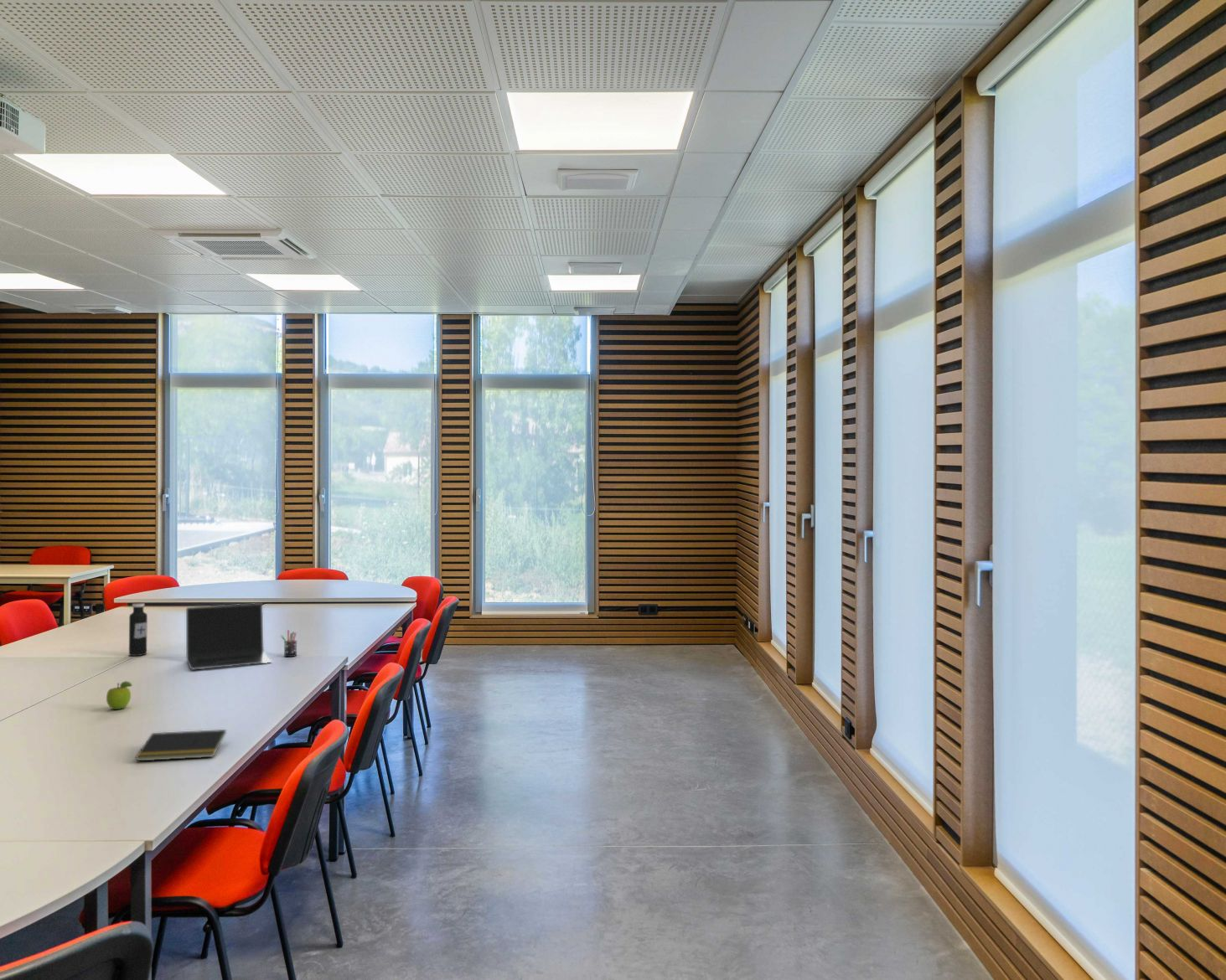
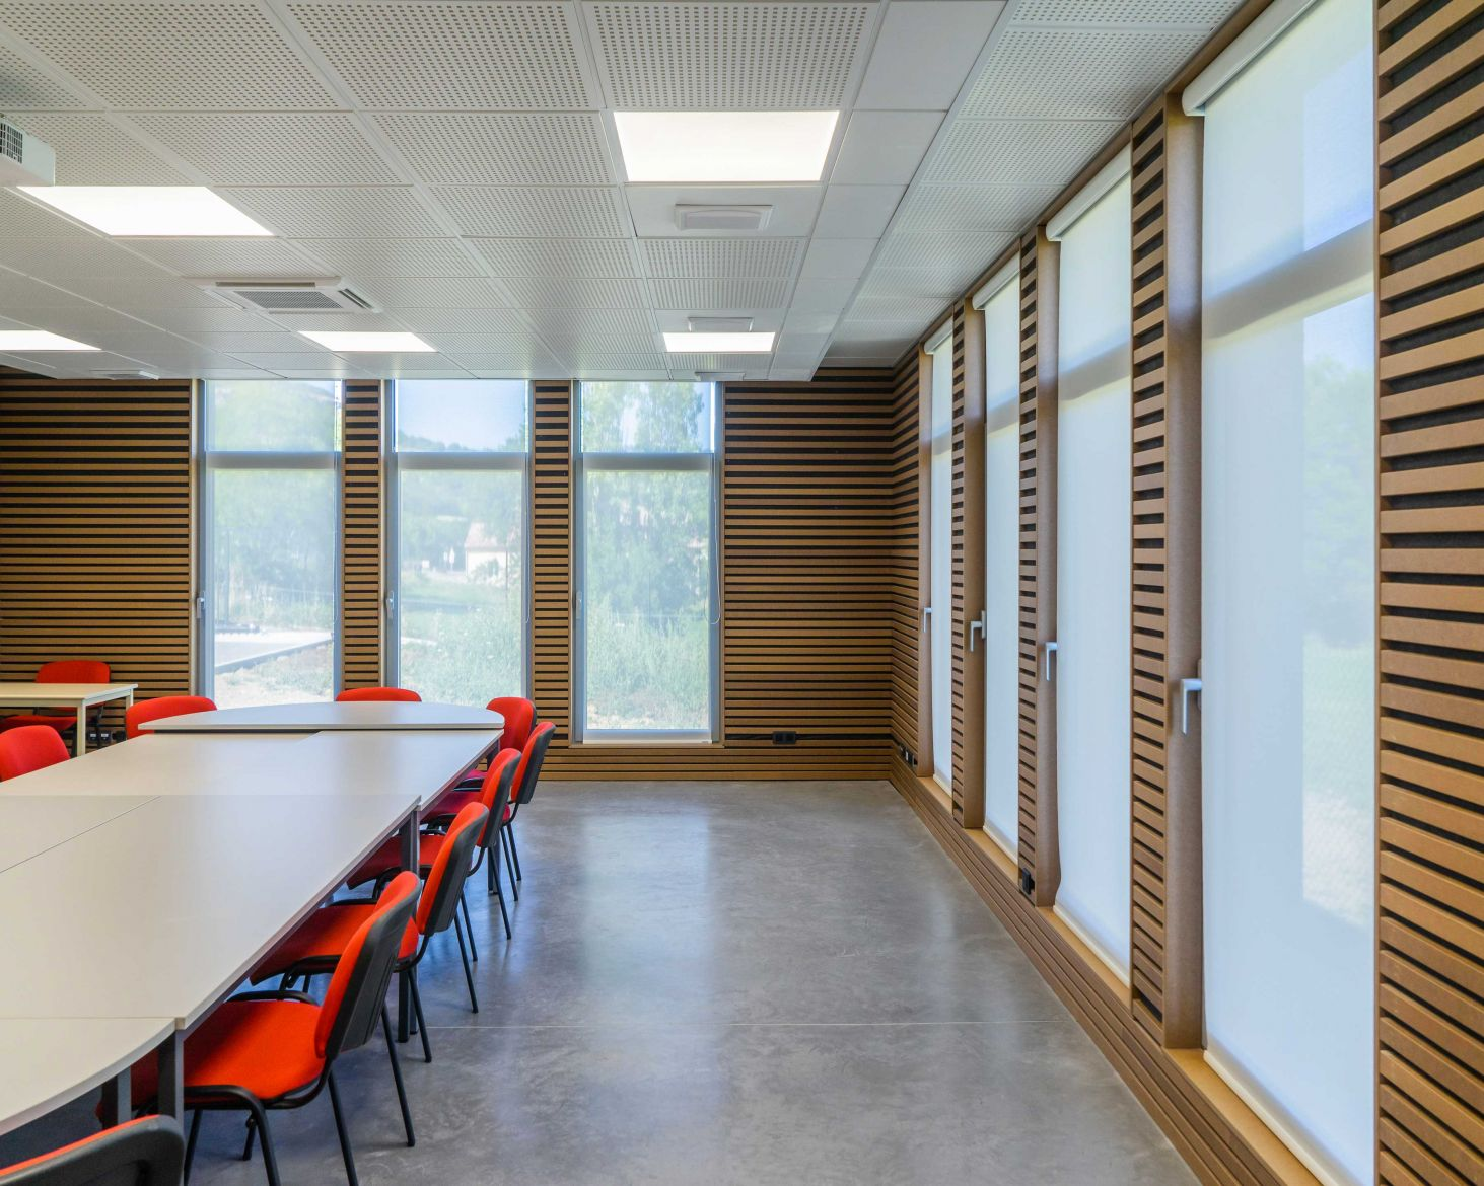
- notepad (182, 745)
- laptop (228, 634)
- pen holder (288, 643)
- fruit (120, 695)
- water bottle (137, 628)
